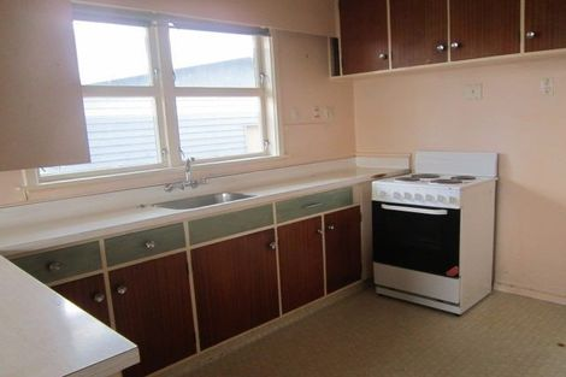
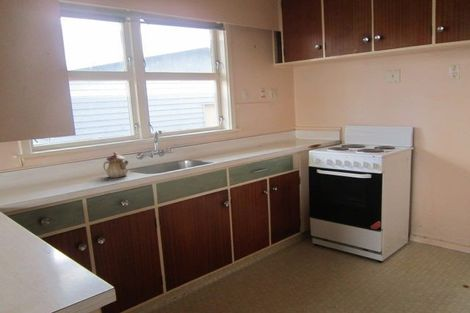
+ teapot (115, 163)
